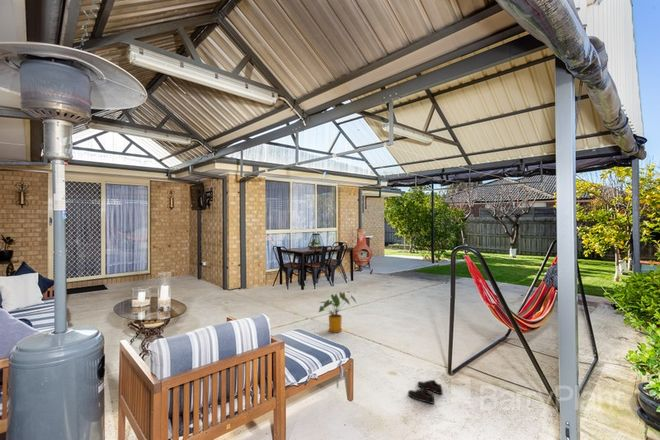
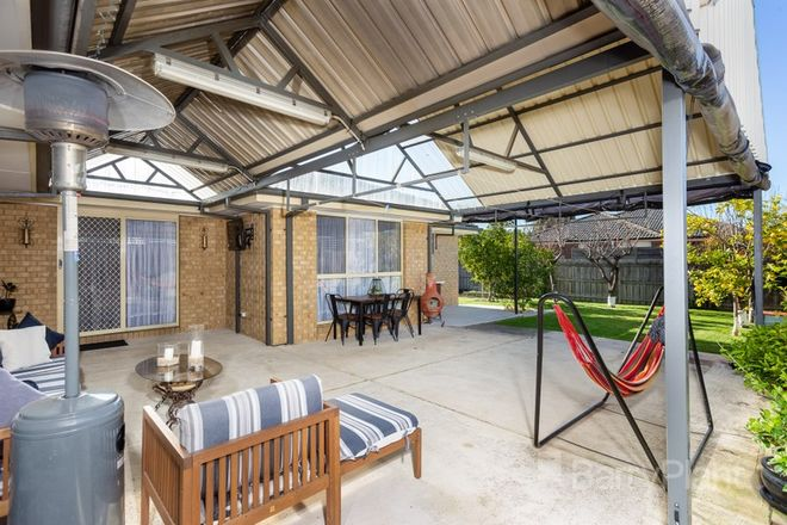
- house plant (335, 311)
- shoe (425, 388)
